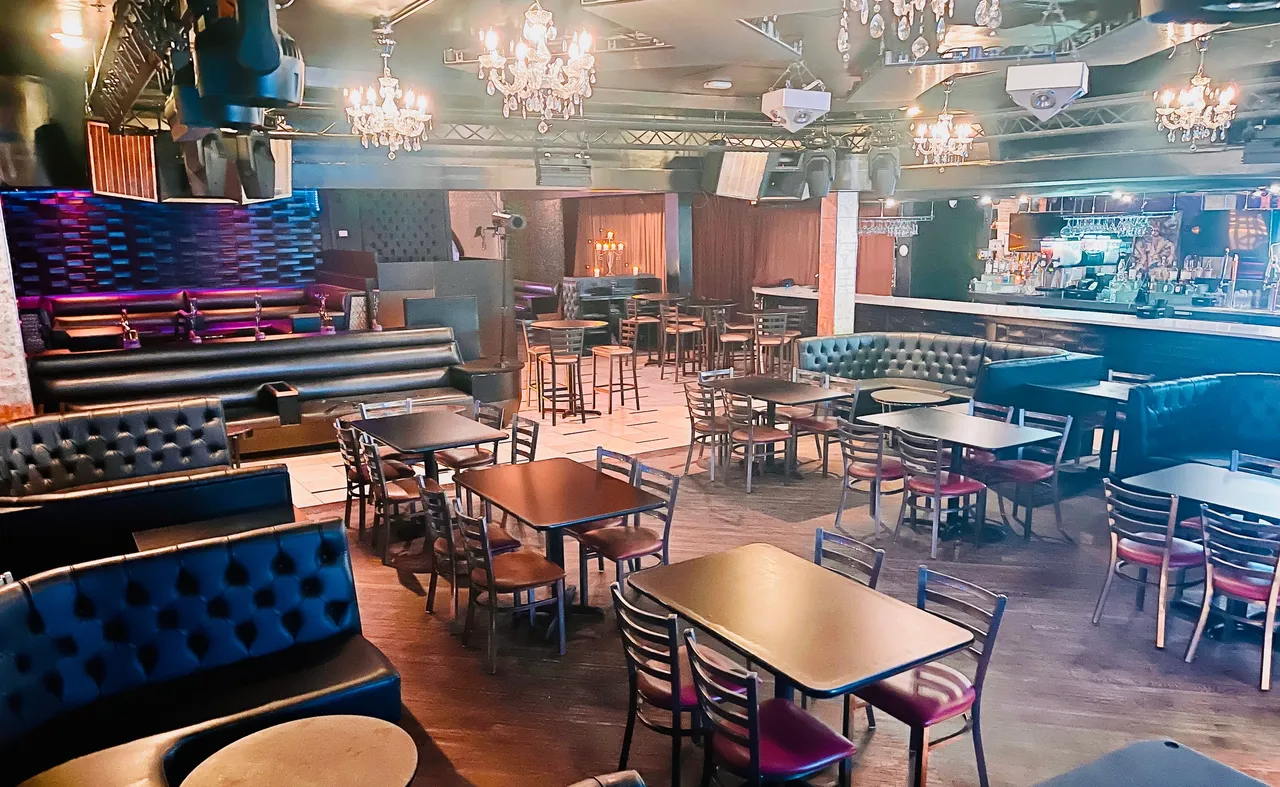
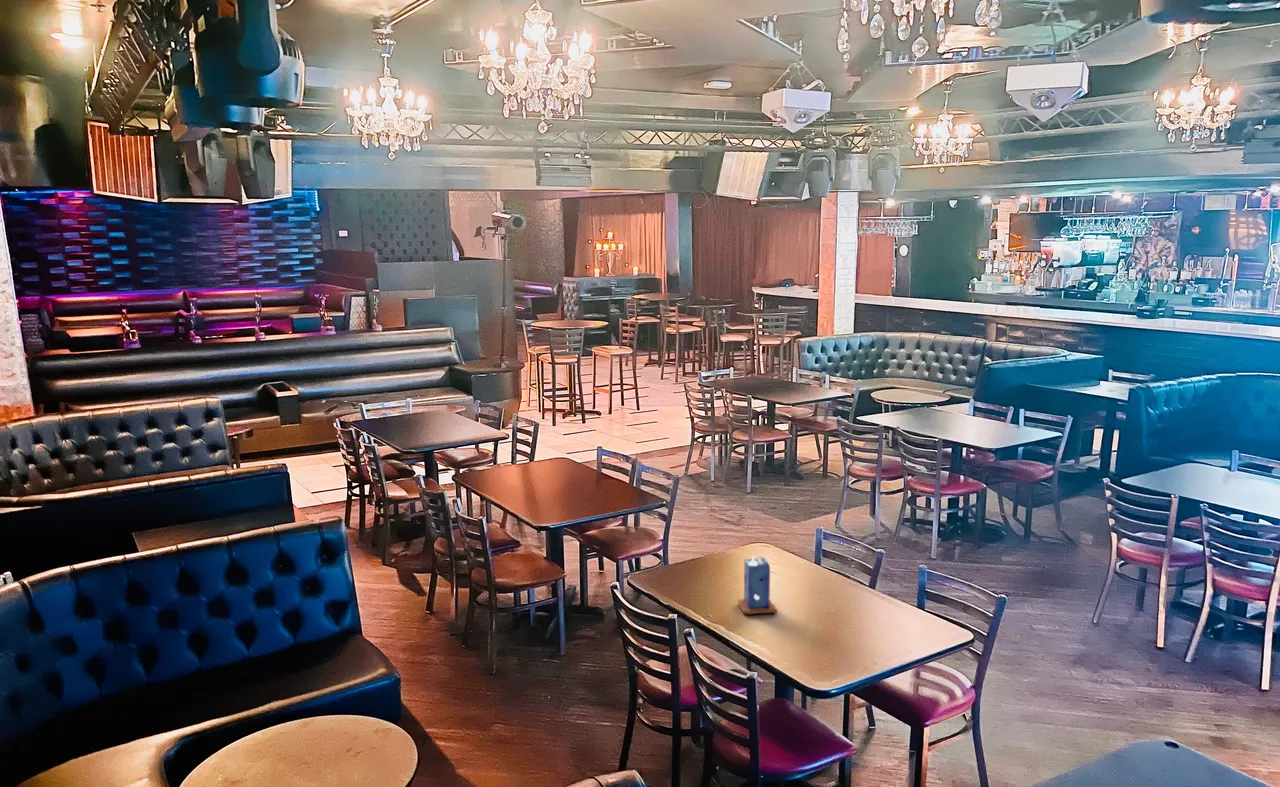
+ candle (757, 581)
